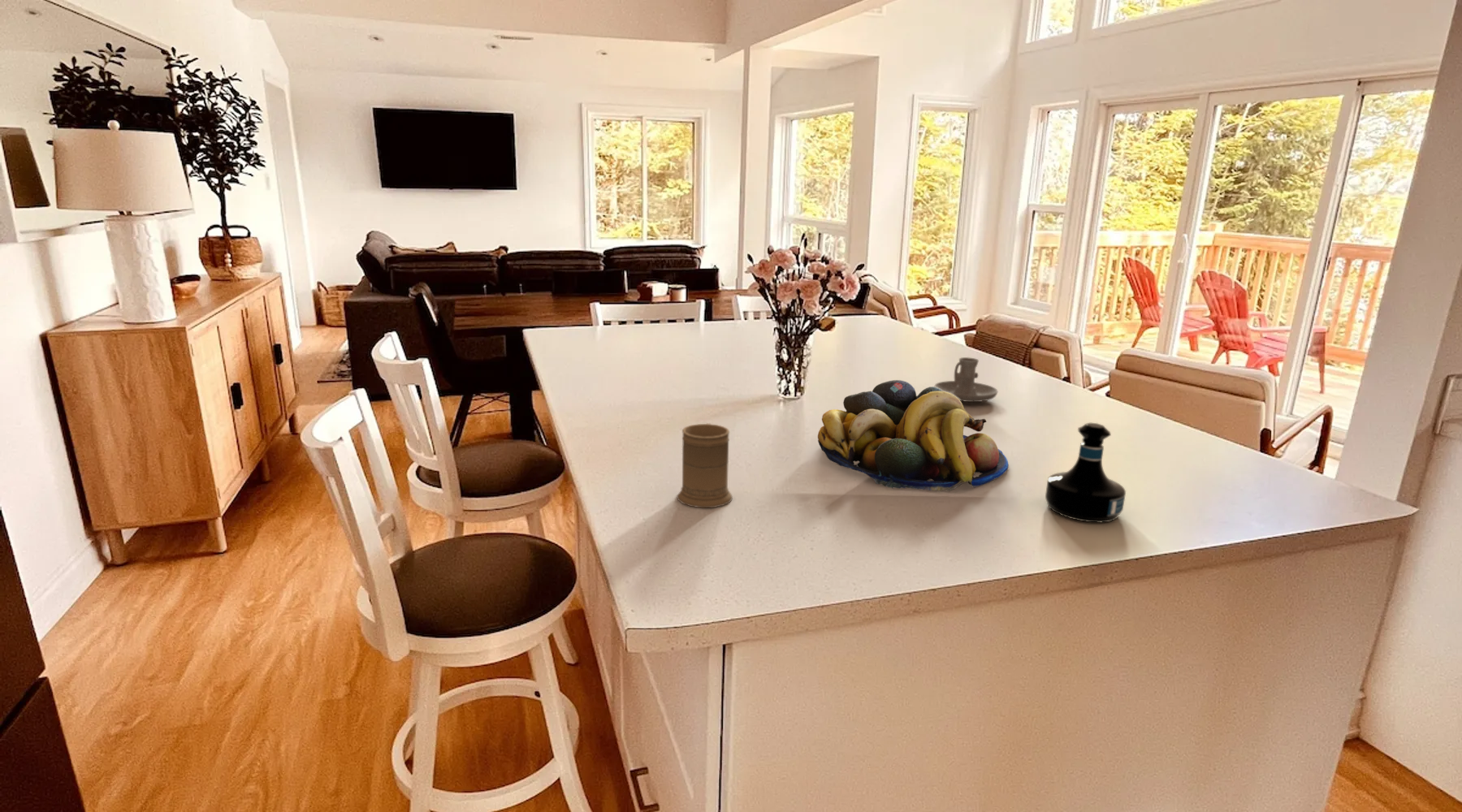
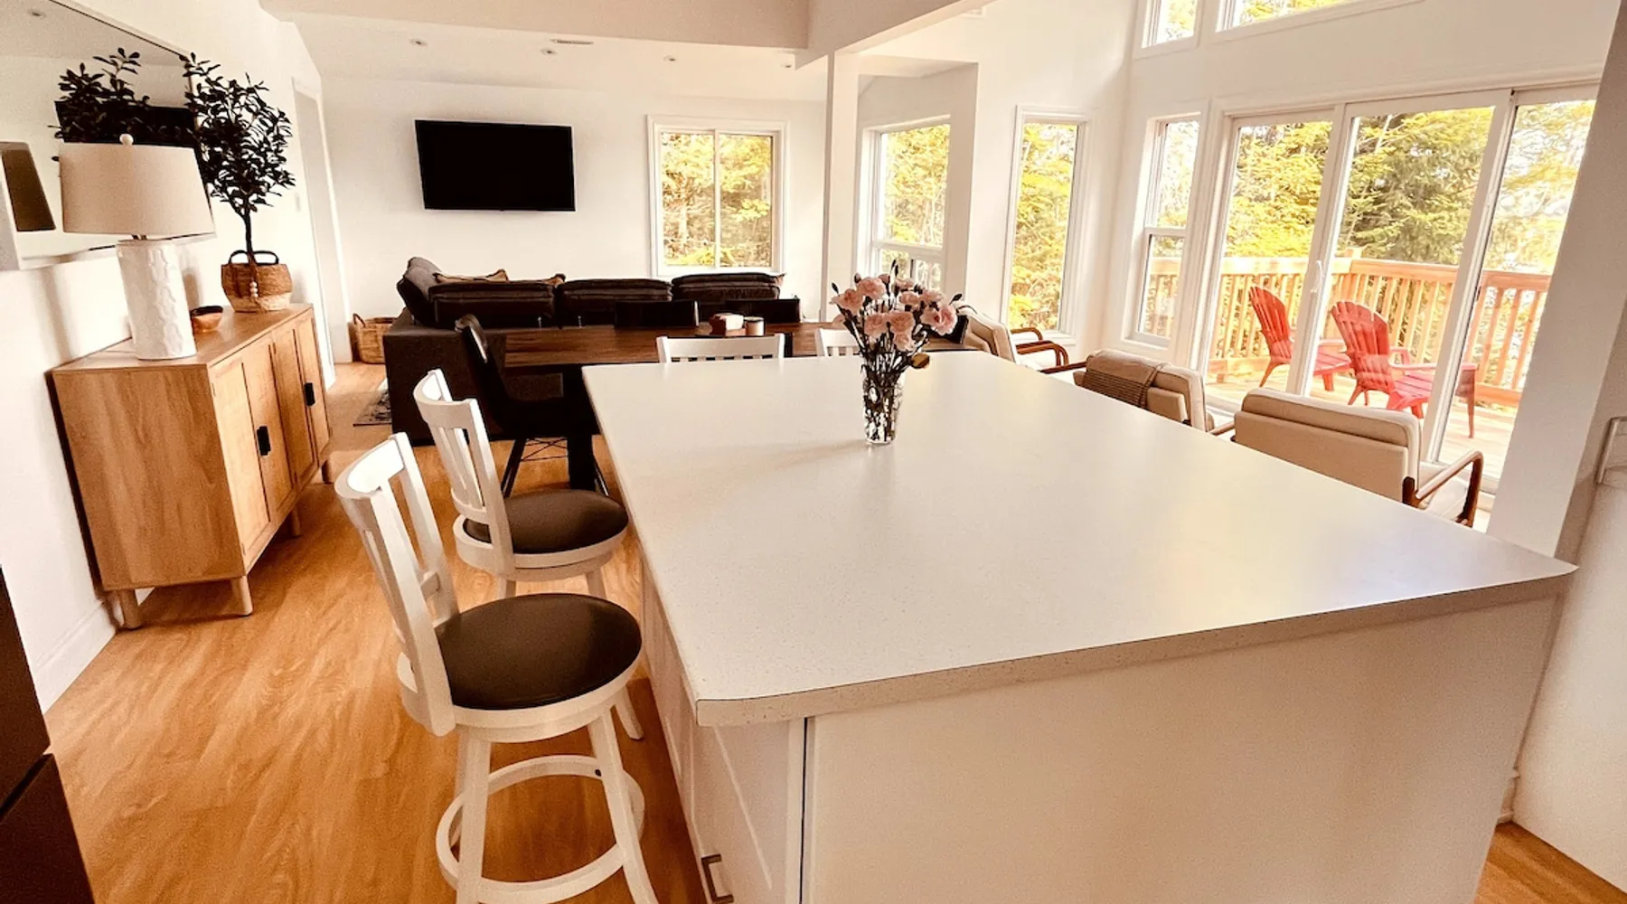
- candle holder (965, 377)
- mug (706, 460)
- tequila bottle (1088, 468)
- fruit bowl (916, 423)
